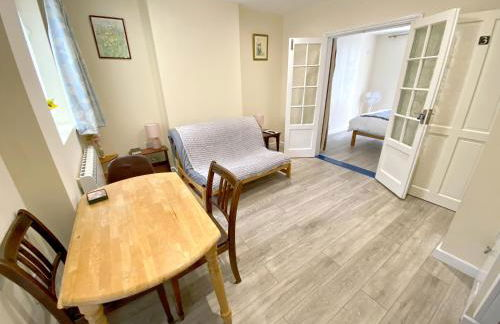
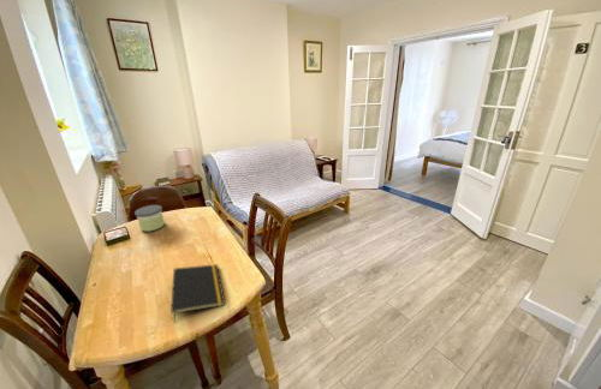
+ notepad (197, 285)
+ candle (150, 217)
